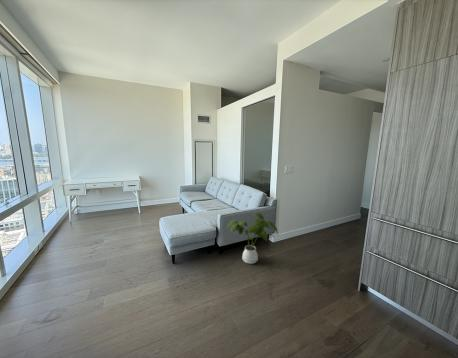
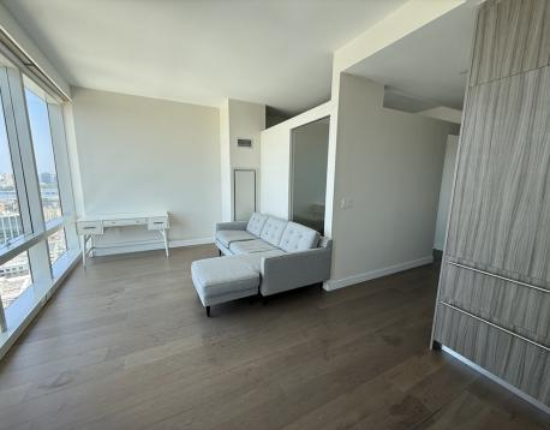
- house plant (256, 238)
